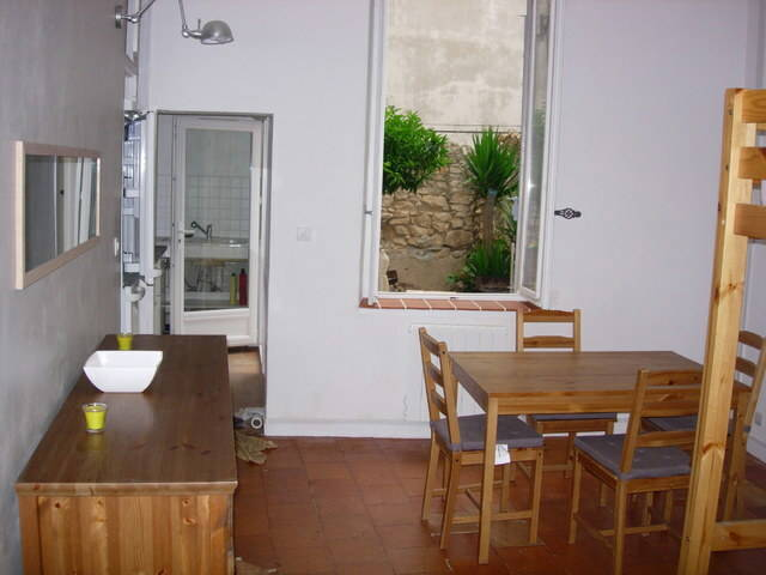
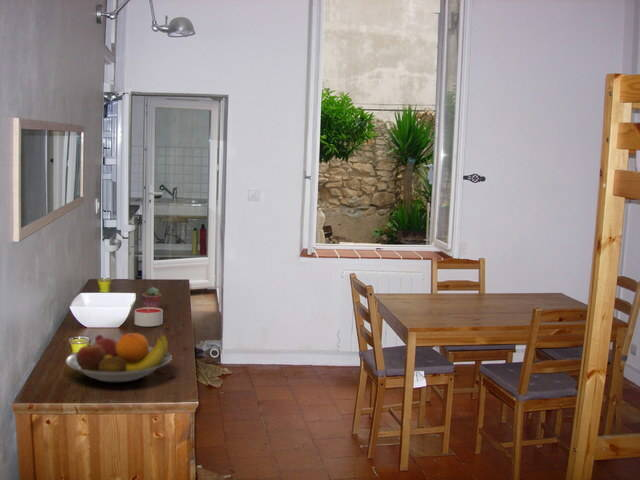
+ potted succulent (151, 299)
+ fruit bowl (119, 353)
+ candle (148, 316)
